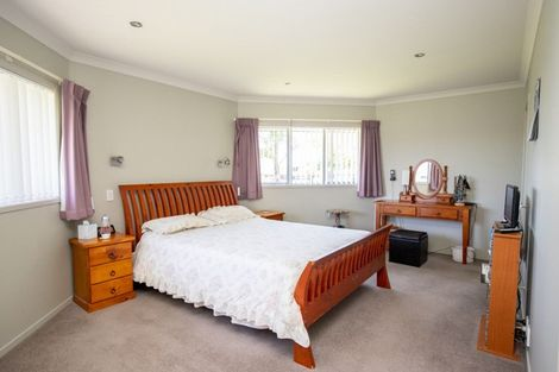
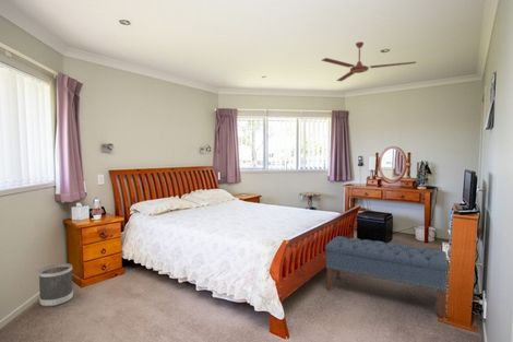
+ ceiling fan (371, 66)
+ bench (382, 270)
+ wastebasket (56, 284)
